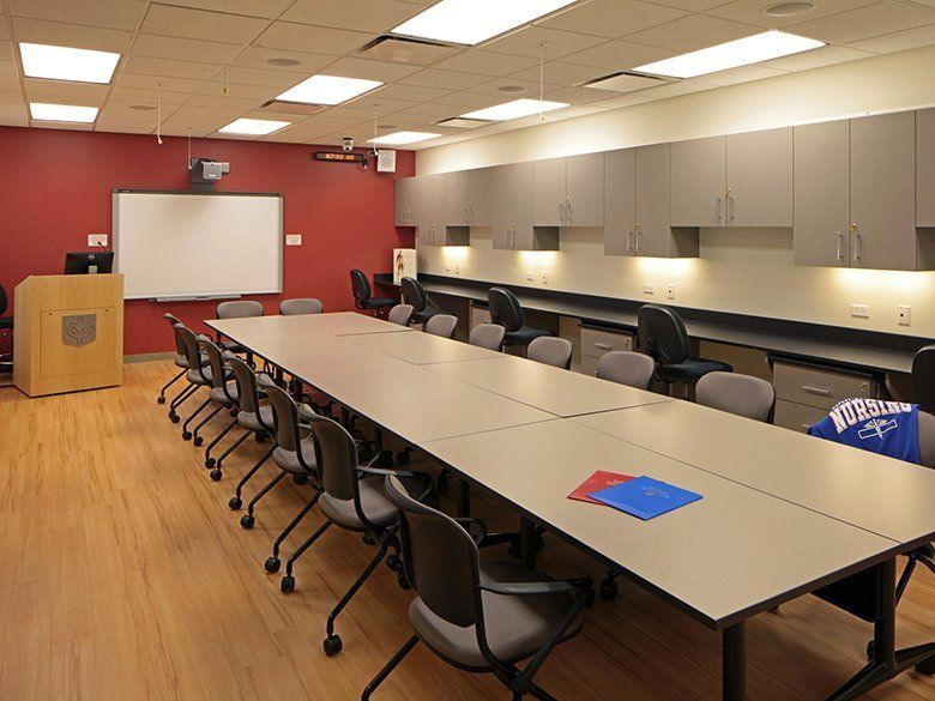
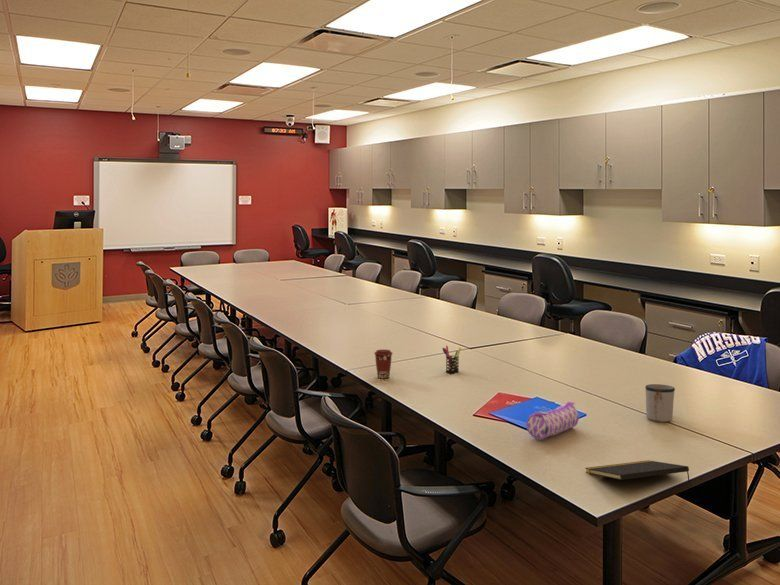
+ mug (660, 402)
+ notepad (635, 469)
+ pen holder (452, 358)
+ coffee cup (383, 363)
+ pencil case (552, 419)
